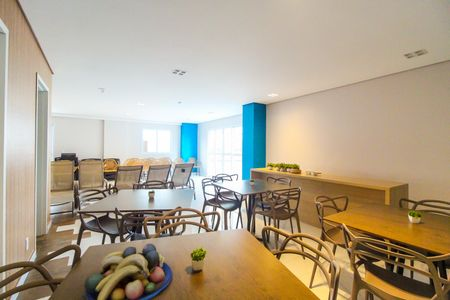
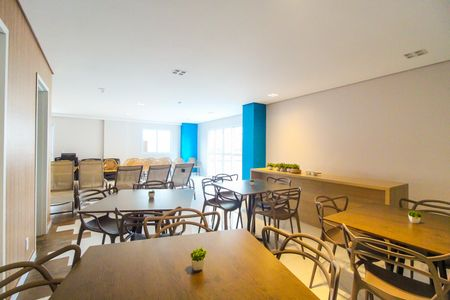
- fruit bowl (132, 266)
